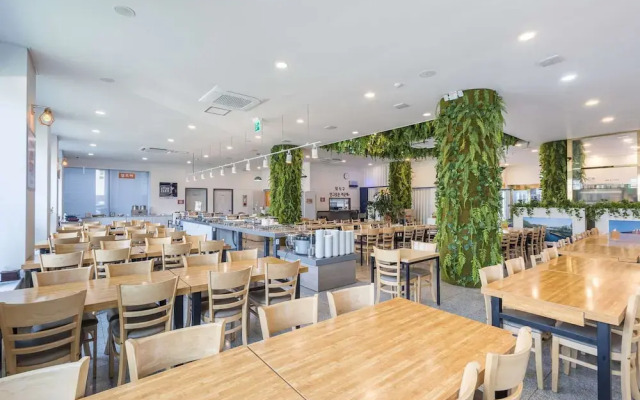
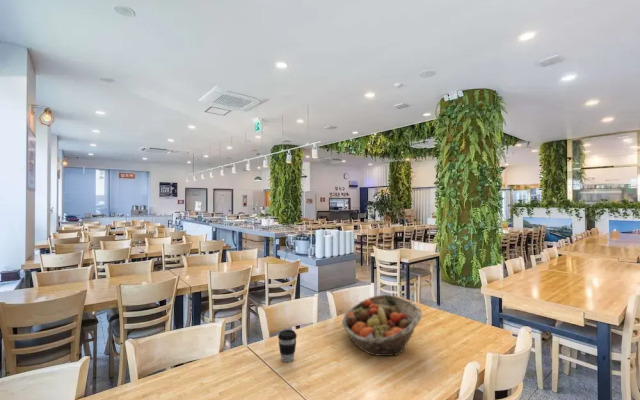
+ fruit basket (380, 322)
+ coffee cup (287, 346)
